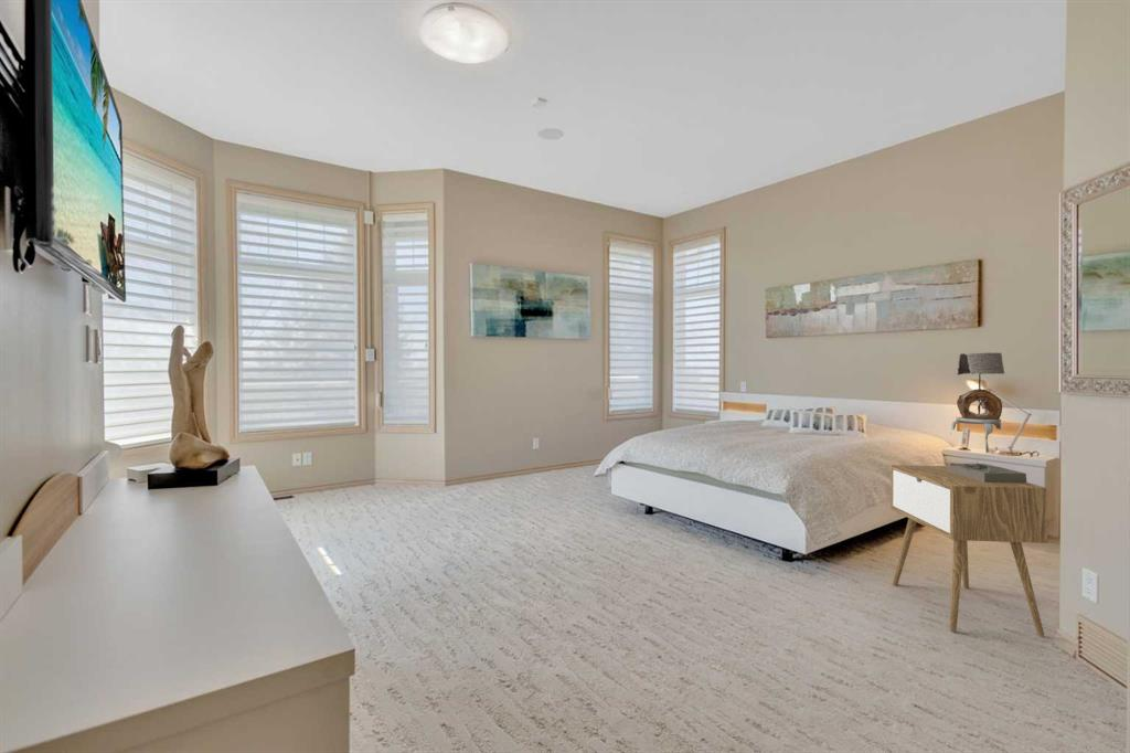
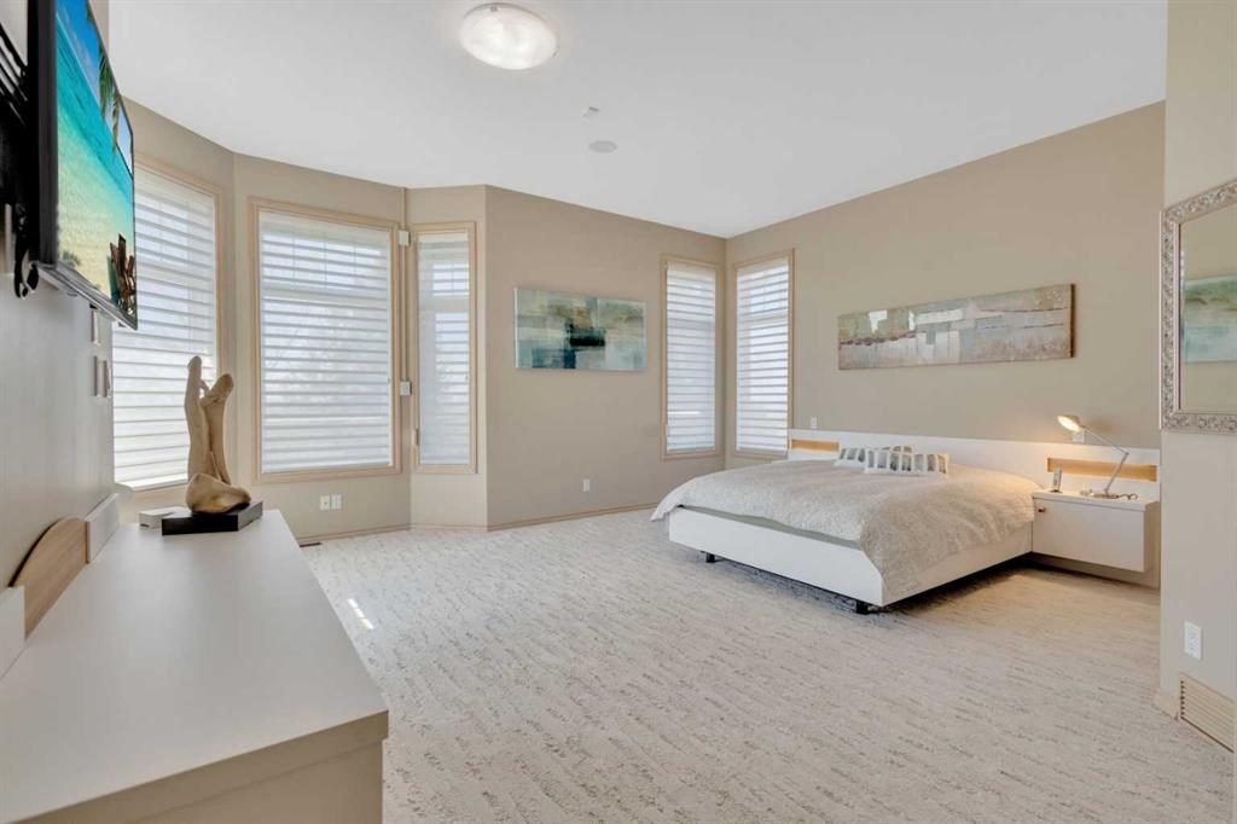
- nightstand (960, 541)
- table lamp (984, 414)
